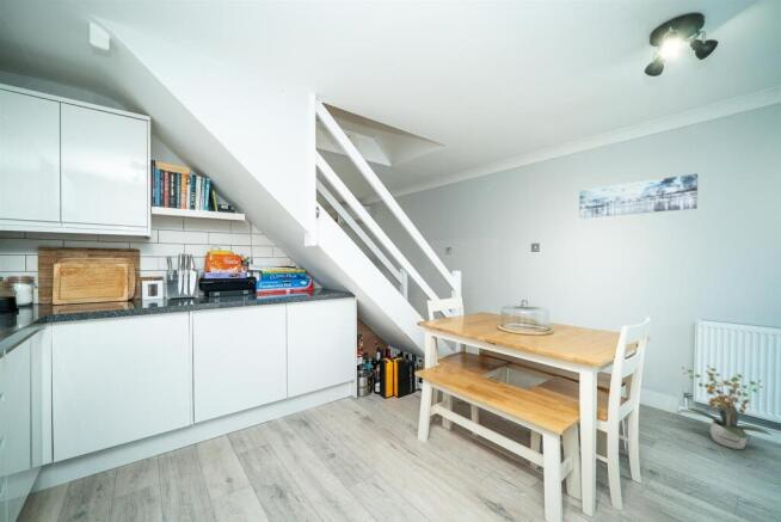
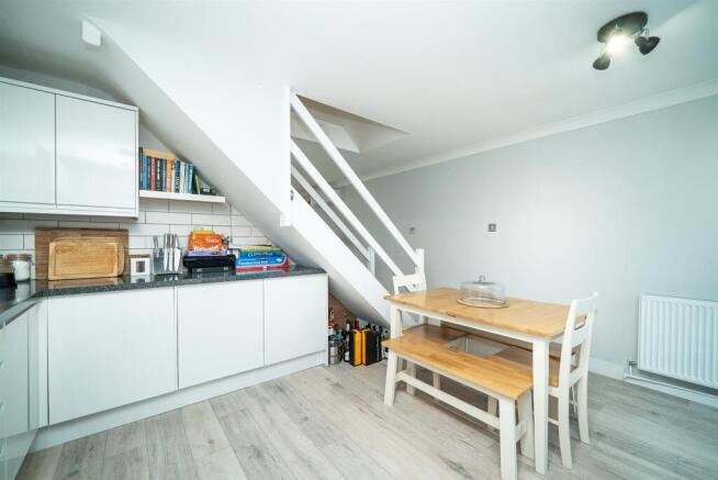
- potted plant (722, 406)
- wall art (632, 198)
